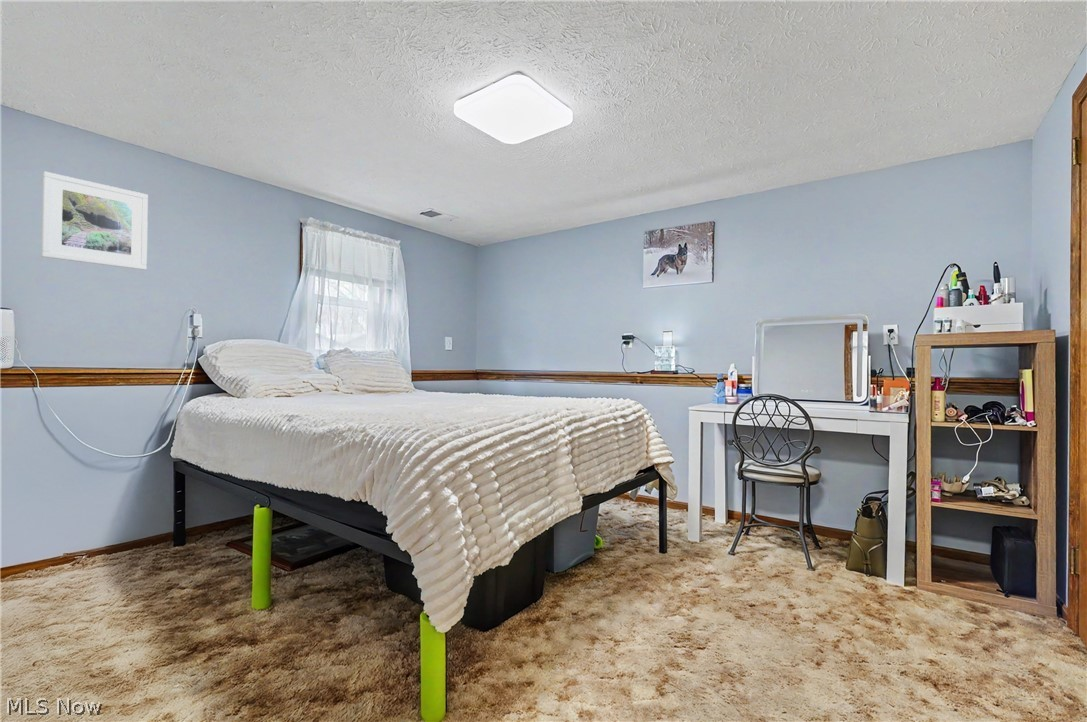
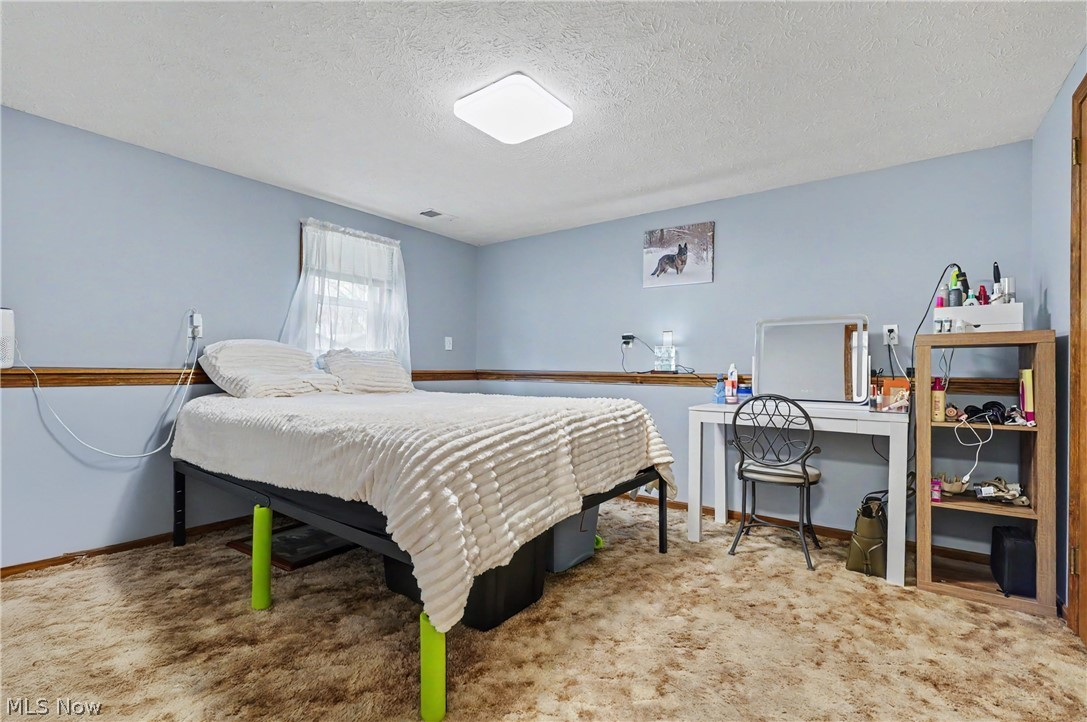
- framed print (98, 223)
